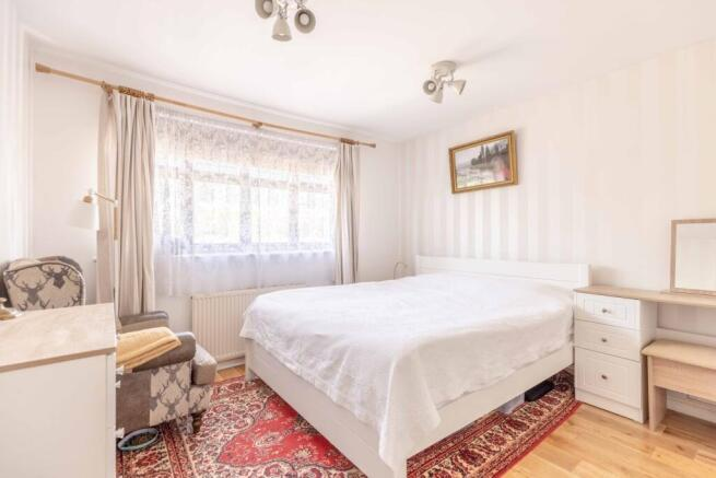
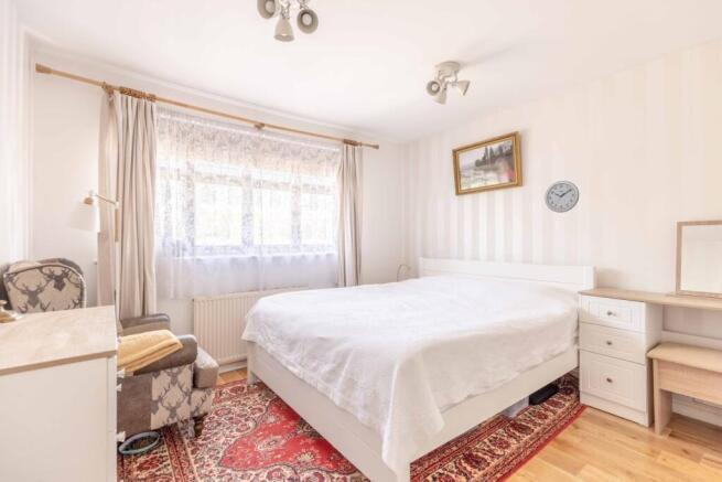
+ wall clock (561, 196)
